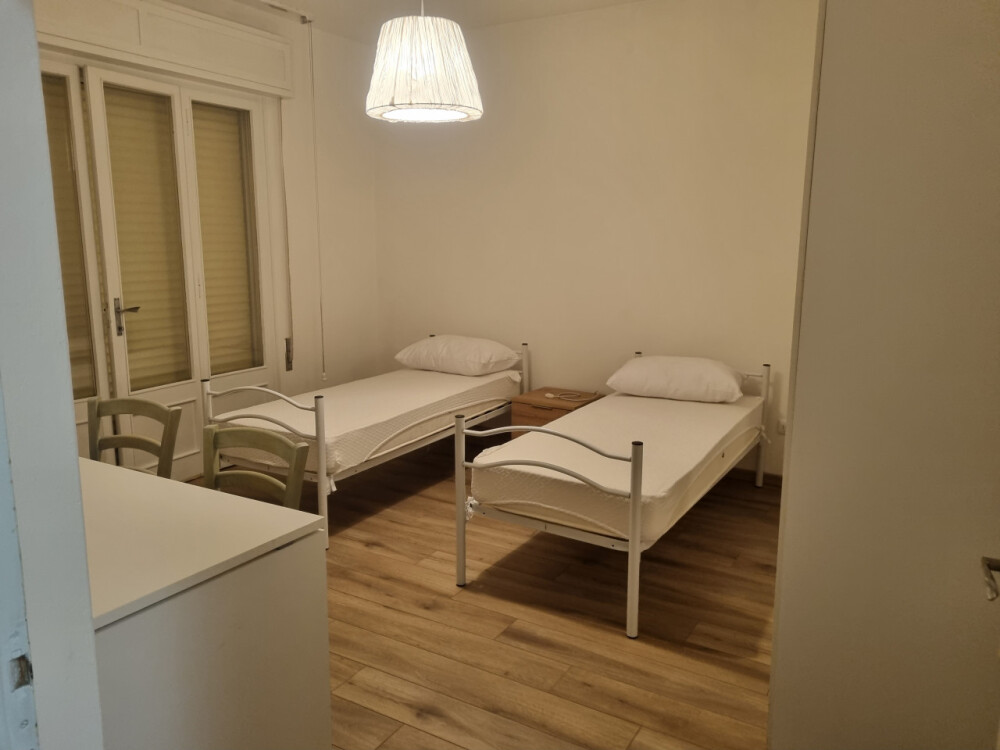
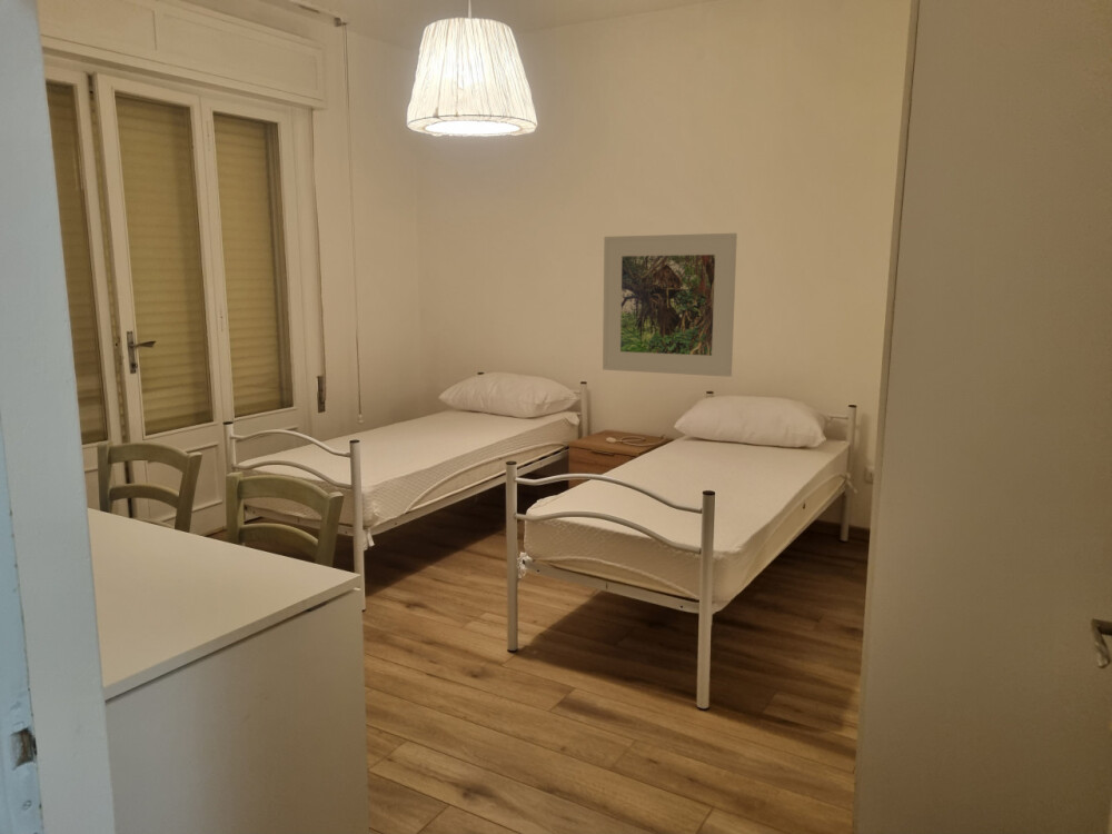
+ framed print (666, 305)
